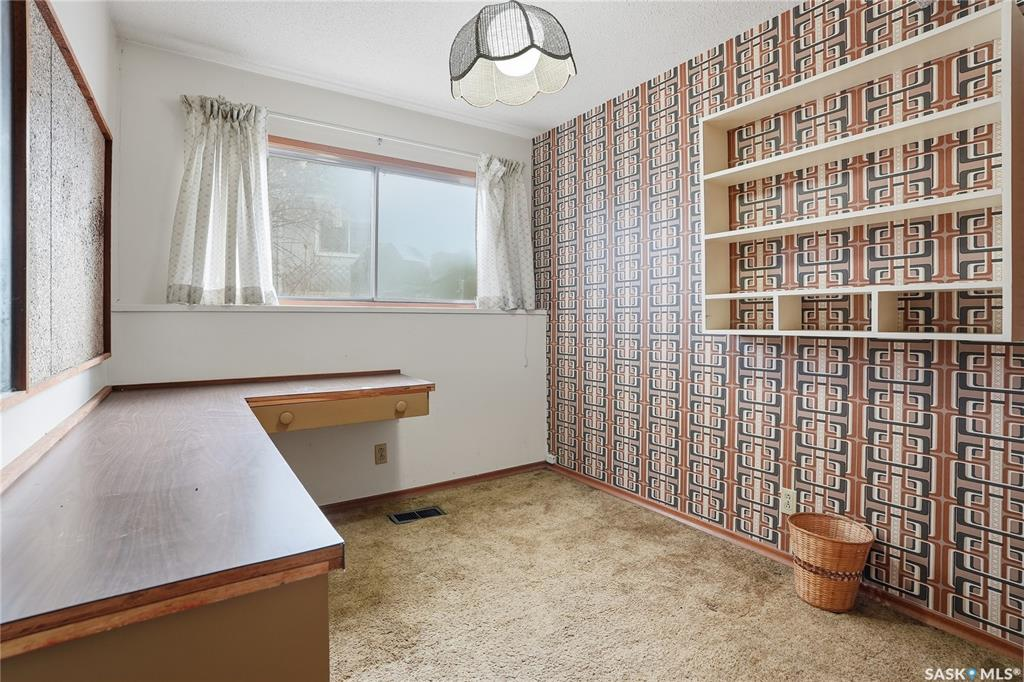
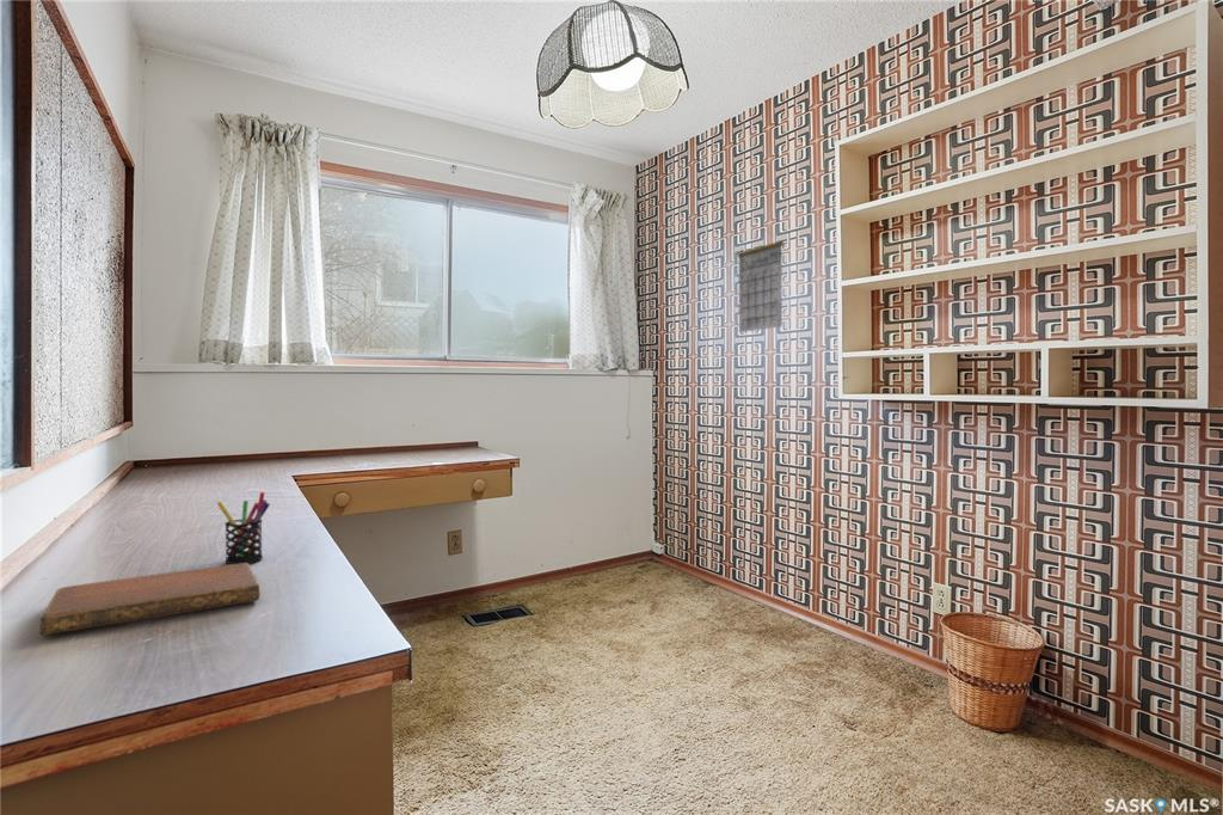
+ calendar (760, 278)
+ pen holder (246, 526)
+ notebook (159, 594)
